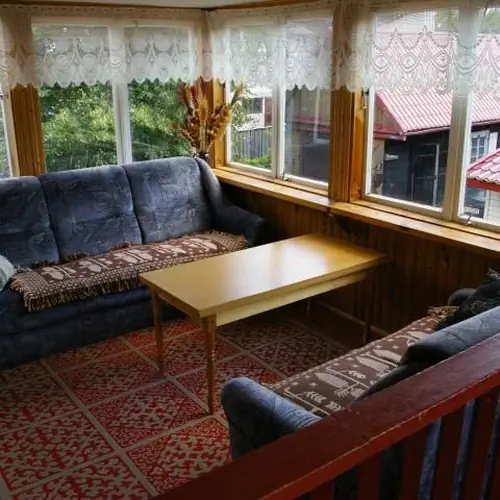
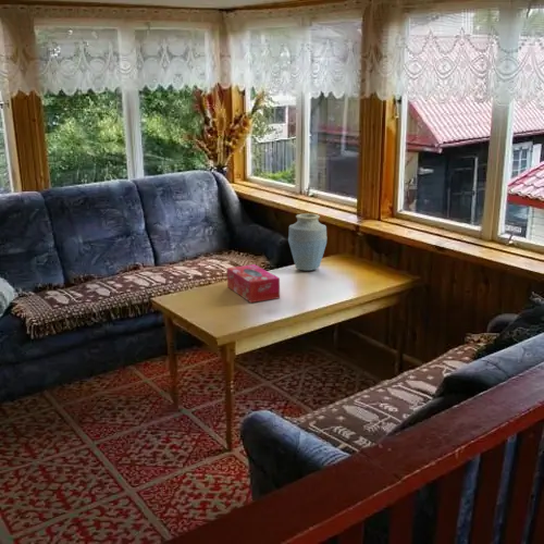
+ tissue box (252, 282)
+ vase (307, 243)
